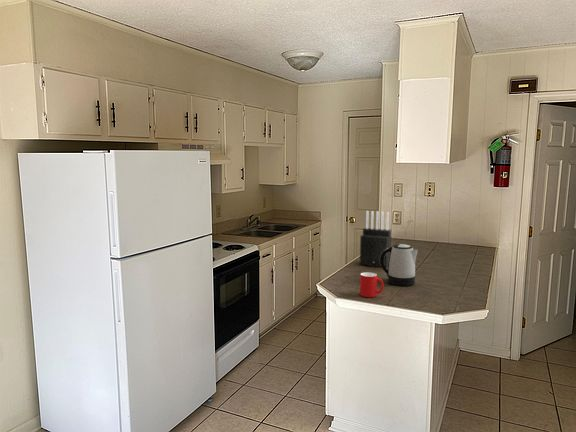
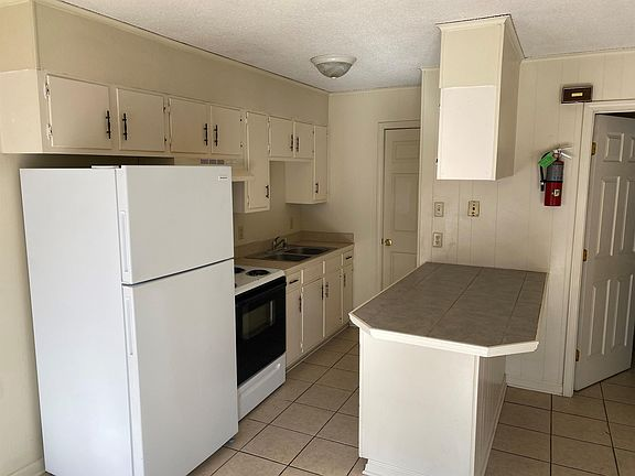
- knife block (375, 238)
- kettle (398, 263)
- cup (371, 285)
